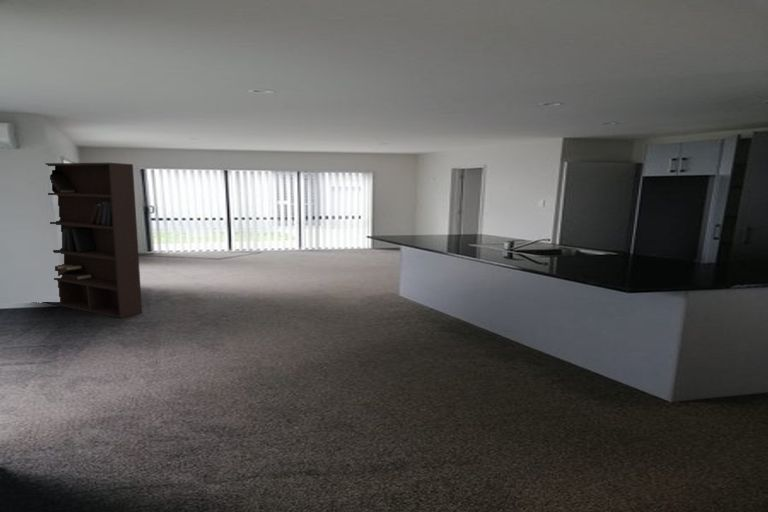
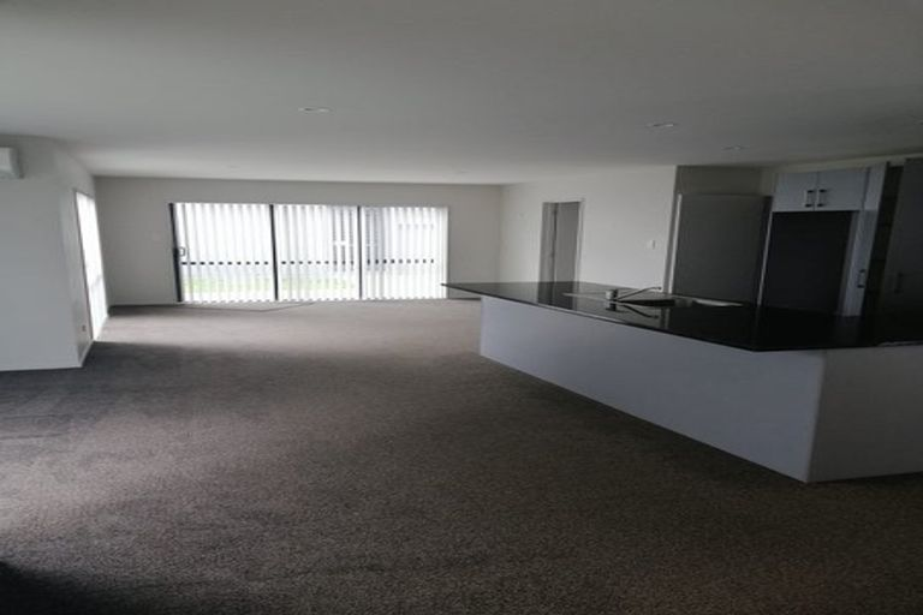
- bookcase (80, 236)
